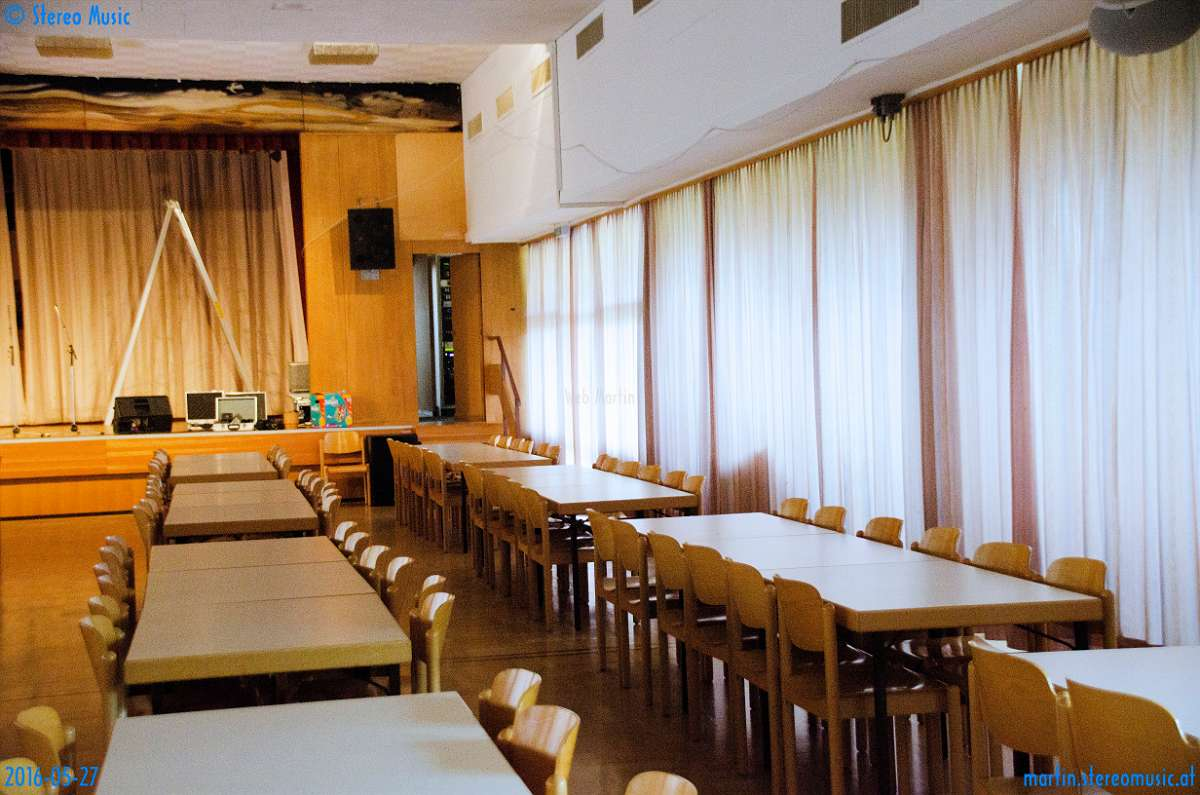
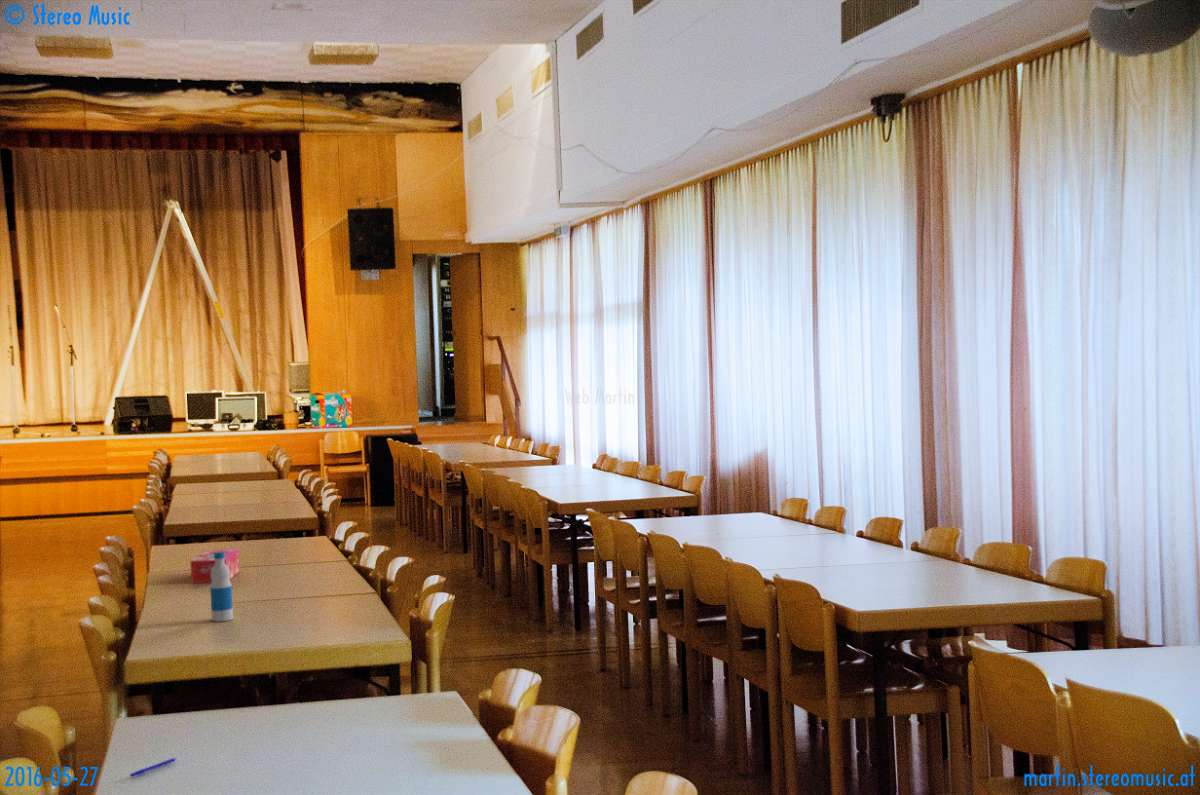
+ bottle (220, 585)
+ tissue box (214, 564)
+ pen (154, 766)
